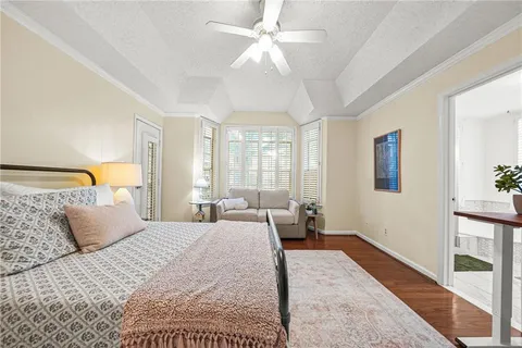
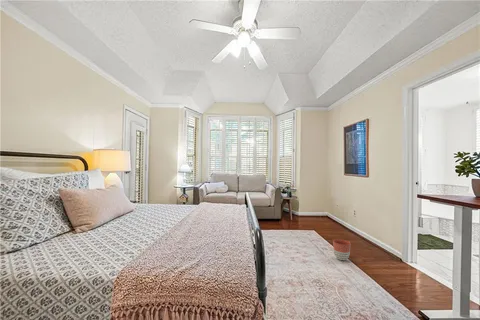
+ planter (341, 250)
